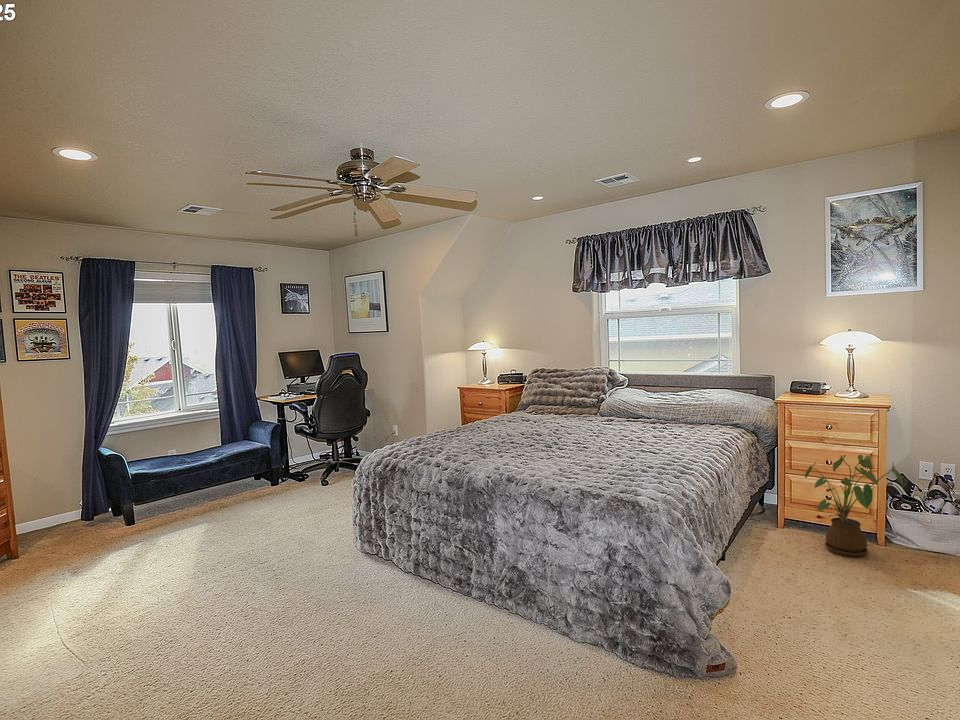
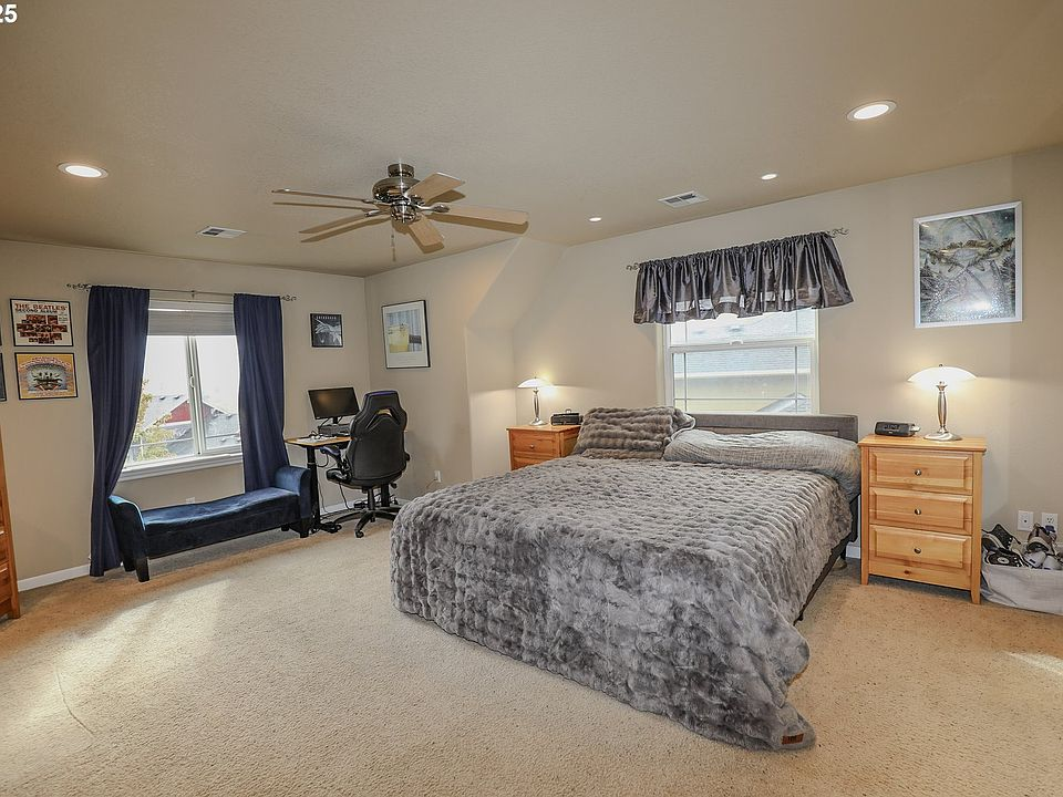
- house plant (851, 506)
